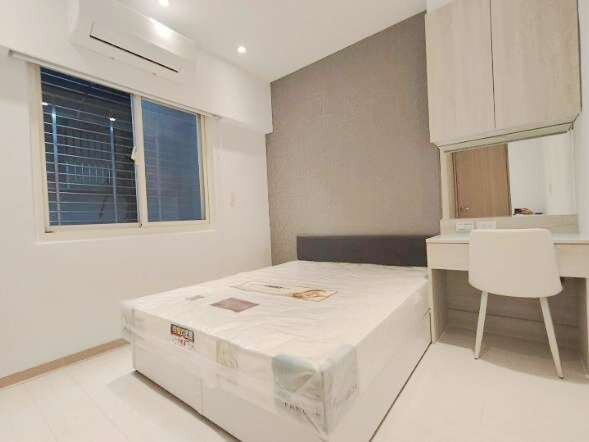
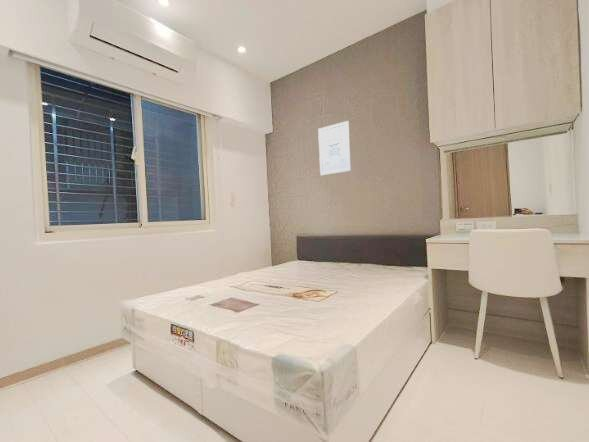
+ wall art (334, 149)
